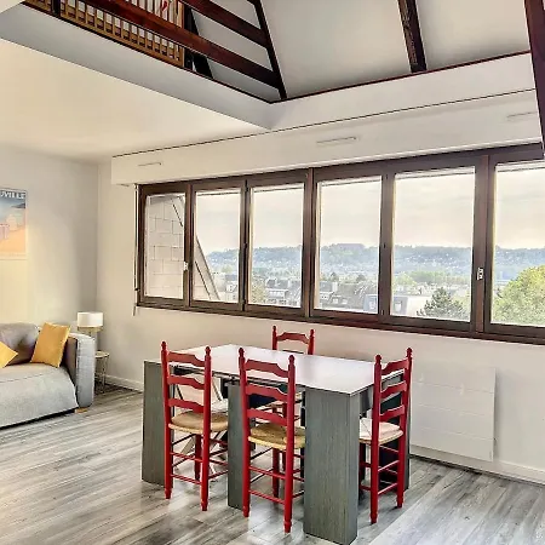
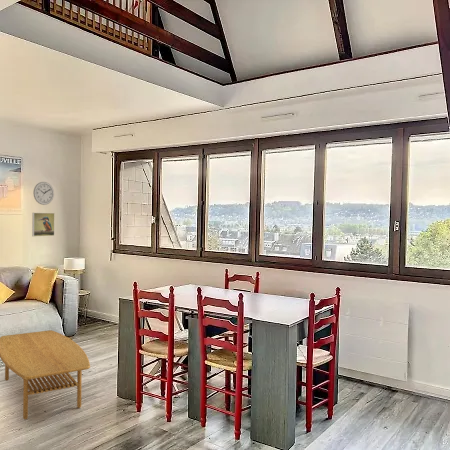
+ wall clock (44, 193)
+ coffee table (40, 371)
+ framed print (43, 224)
